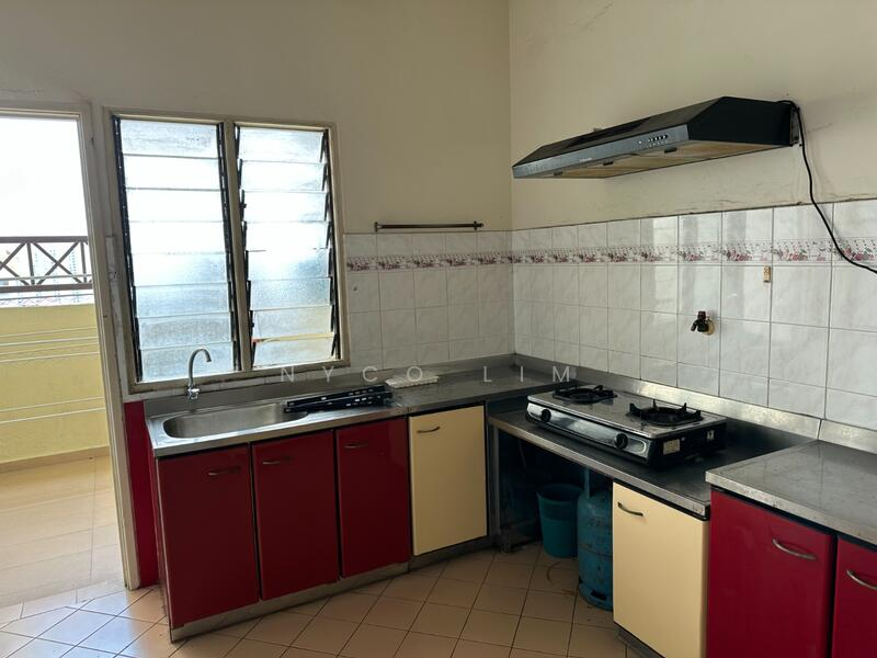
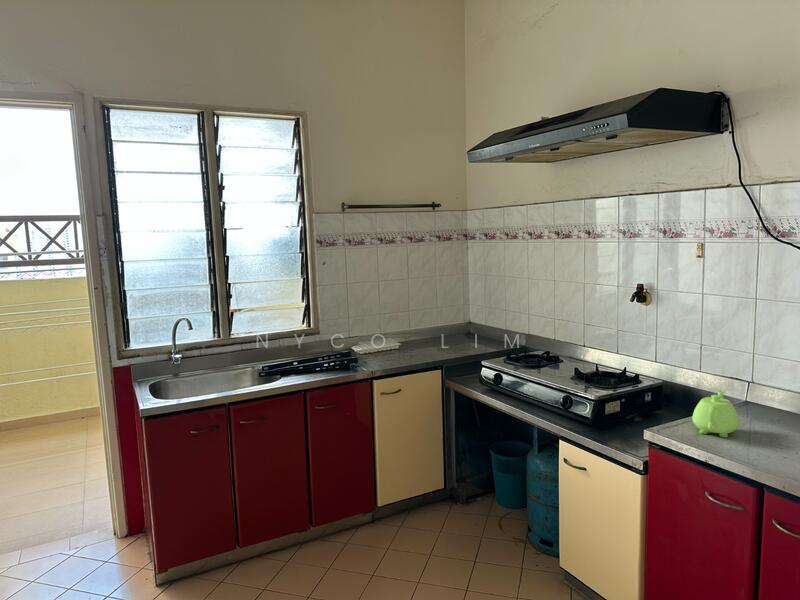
+ teapot (716, 412)
